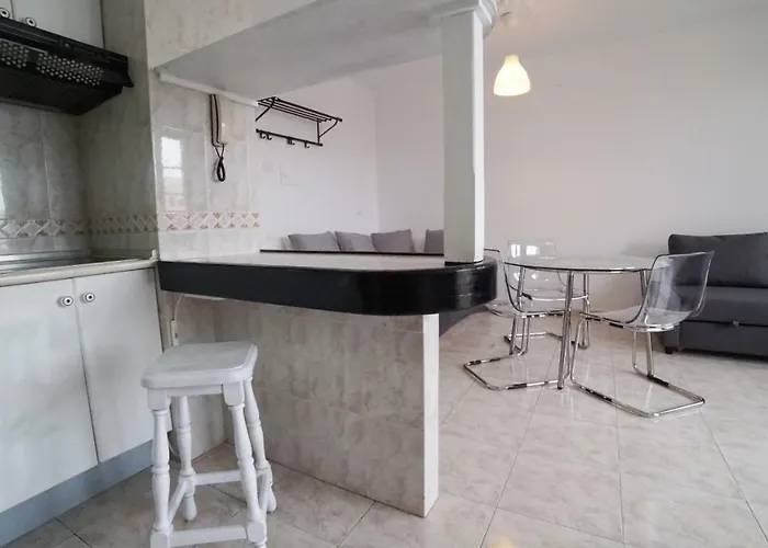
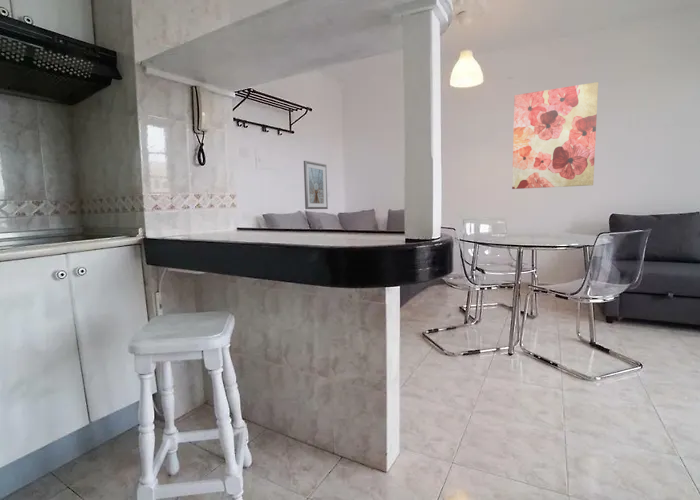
+ wall art (552, 138)
+ picture frame (316, 186)
